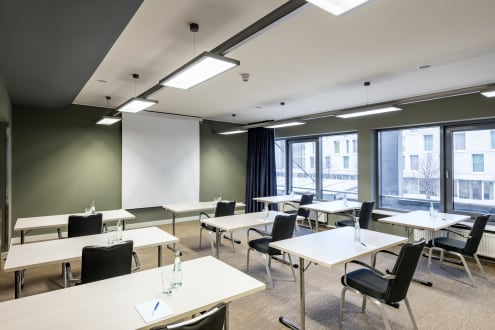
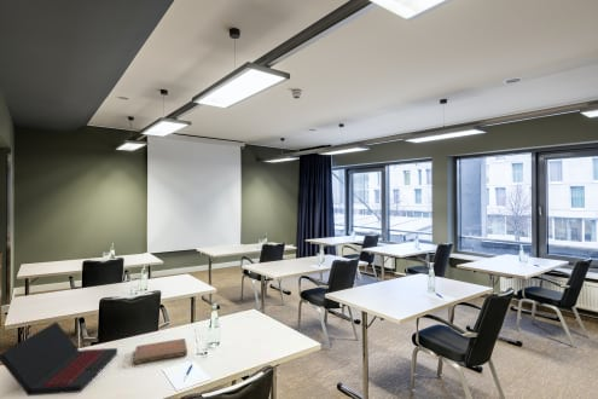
+ laptop (64, 353)
+ notebook (161, 349)
